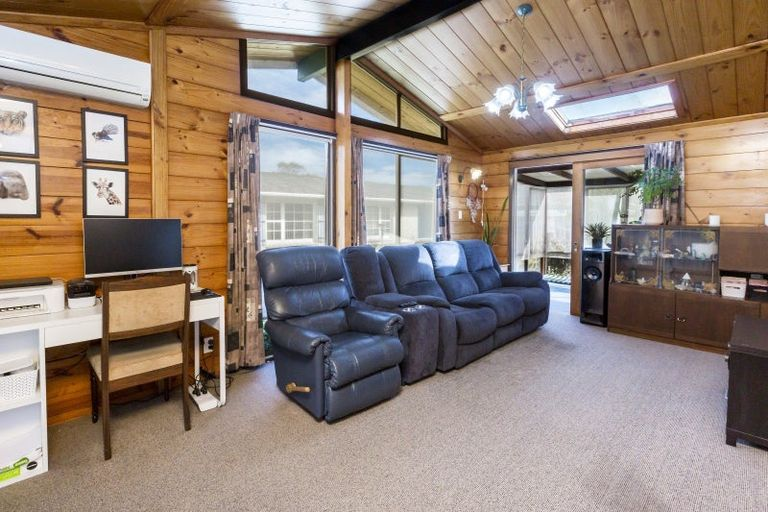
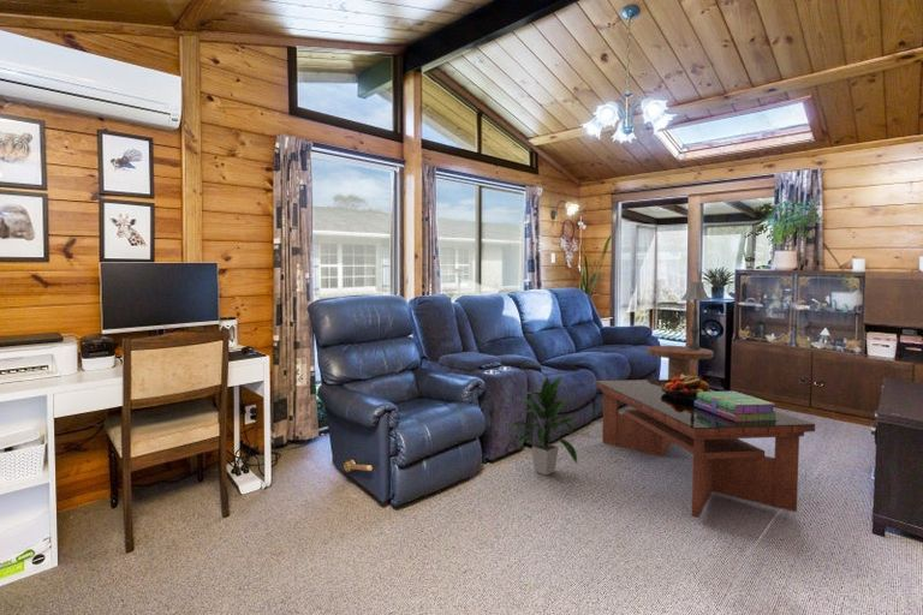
+ stack of books (733, 405)
+ side table (679, 377)
+ table lamp (695, 315)
+ coffee table (684, 435)
+ indoor plant (546, 425)
+ fruit bowl (684, 384)
